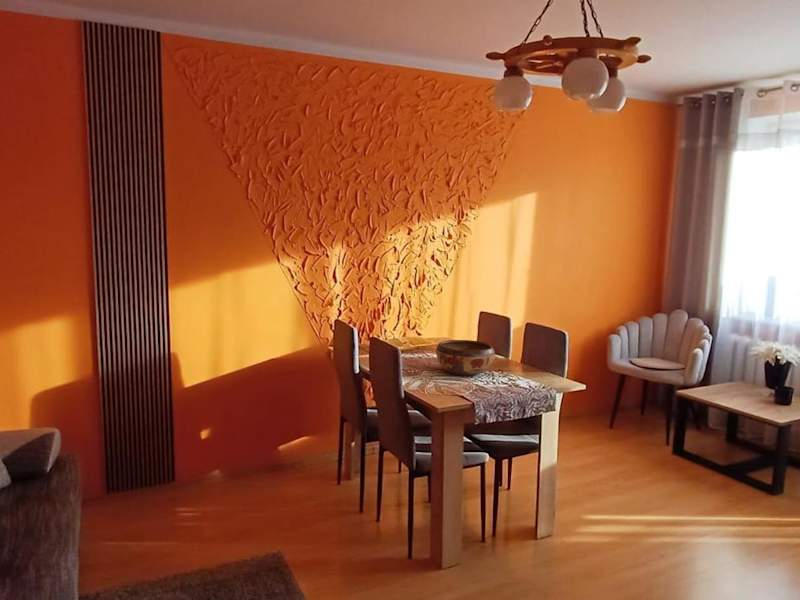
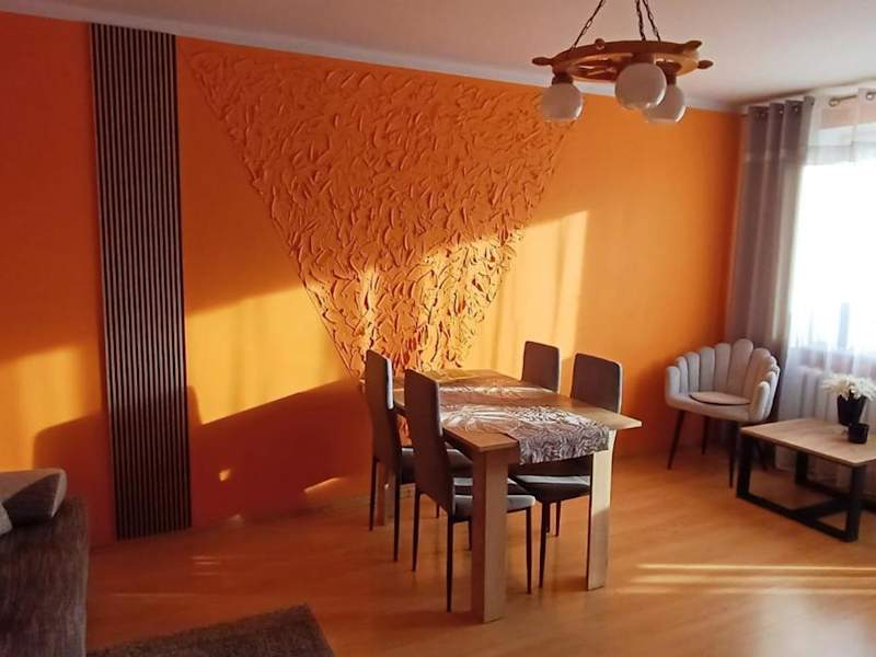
- decorative bowl (464, 358)
